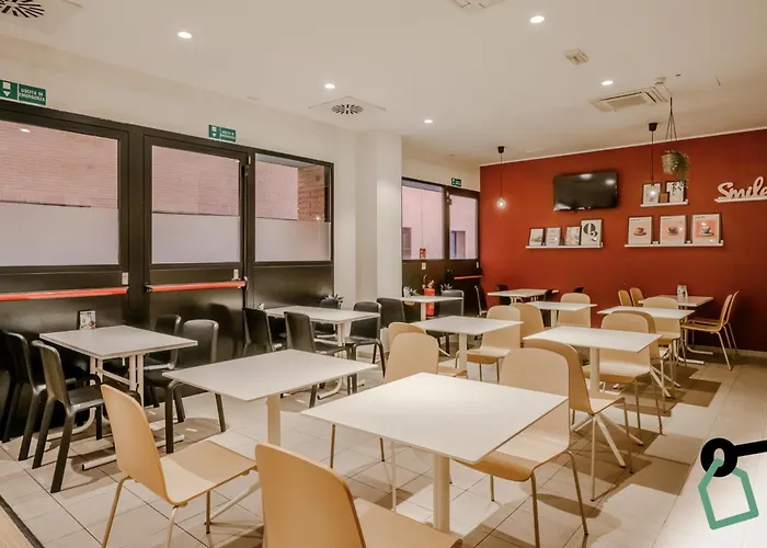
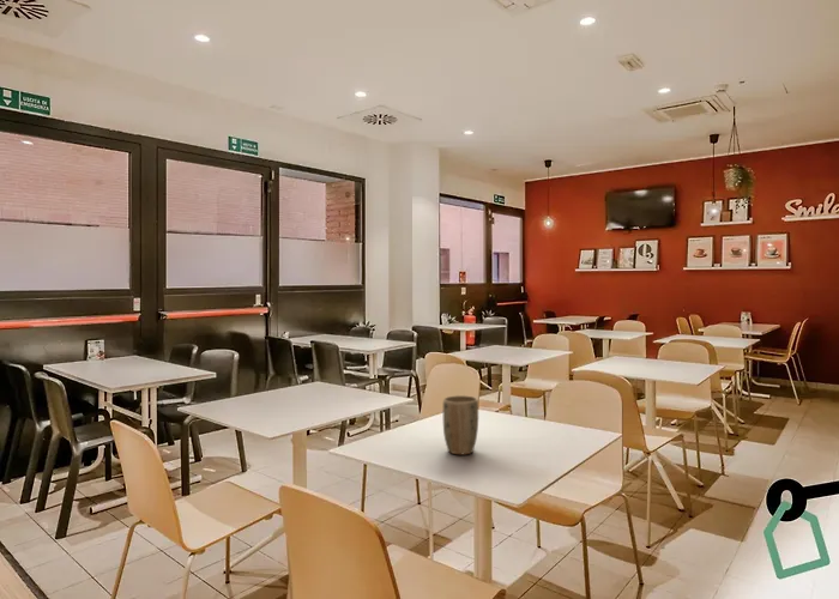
+ plant pot (460, 424)
